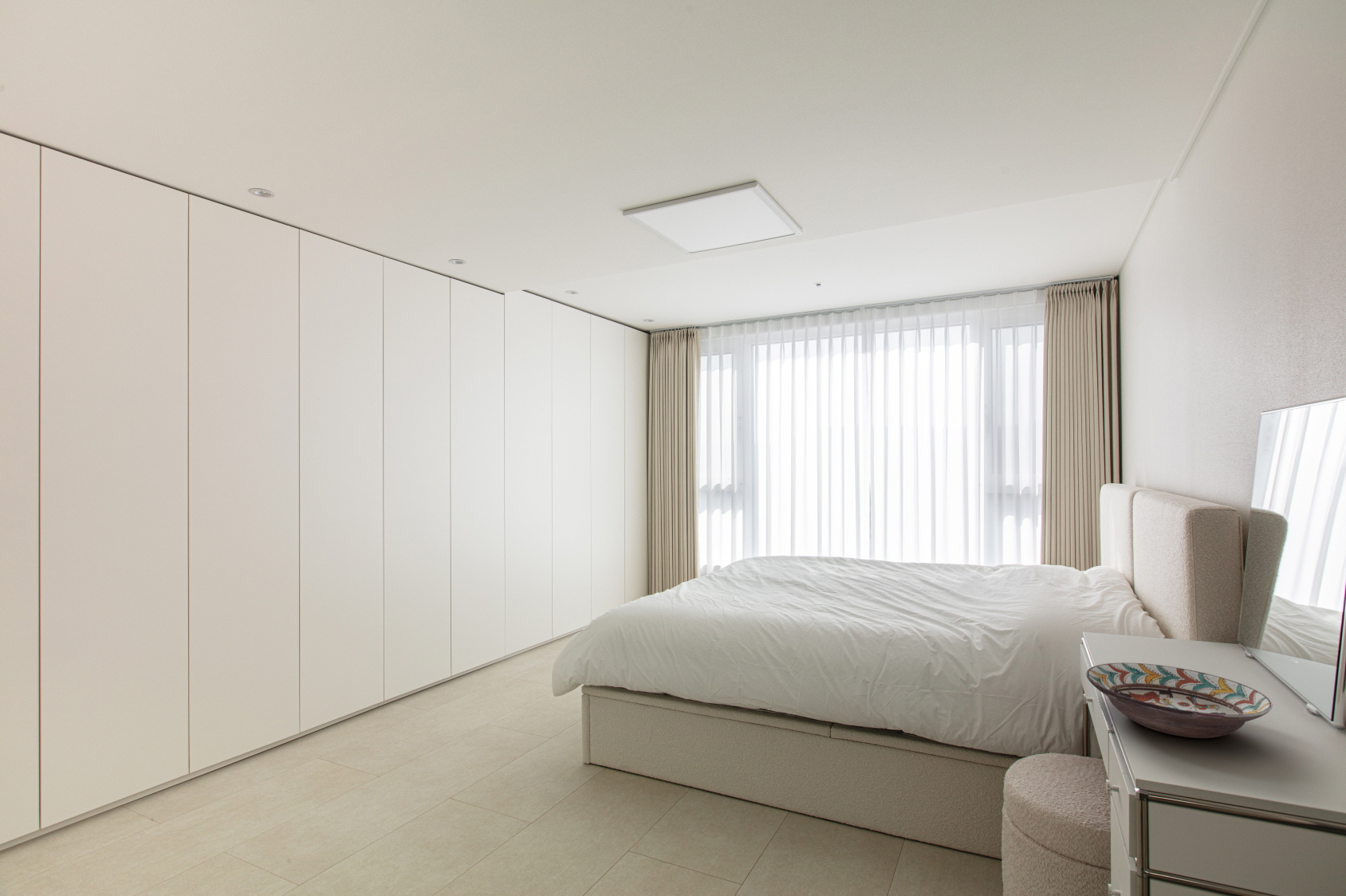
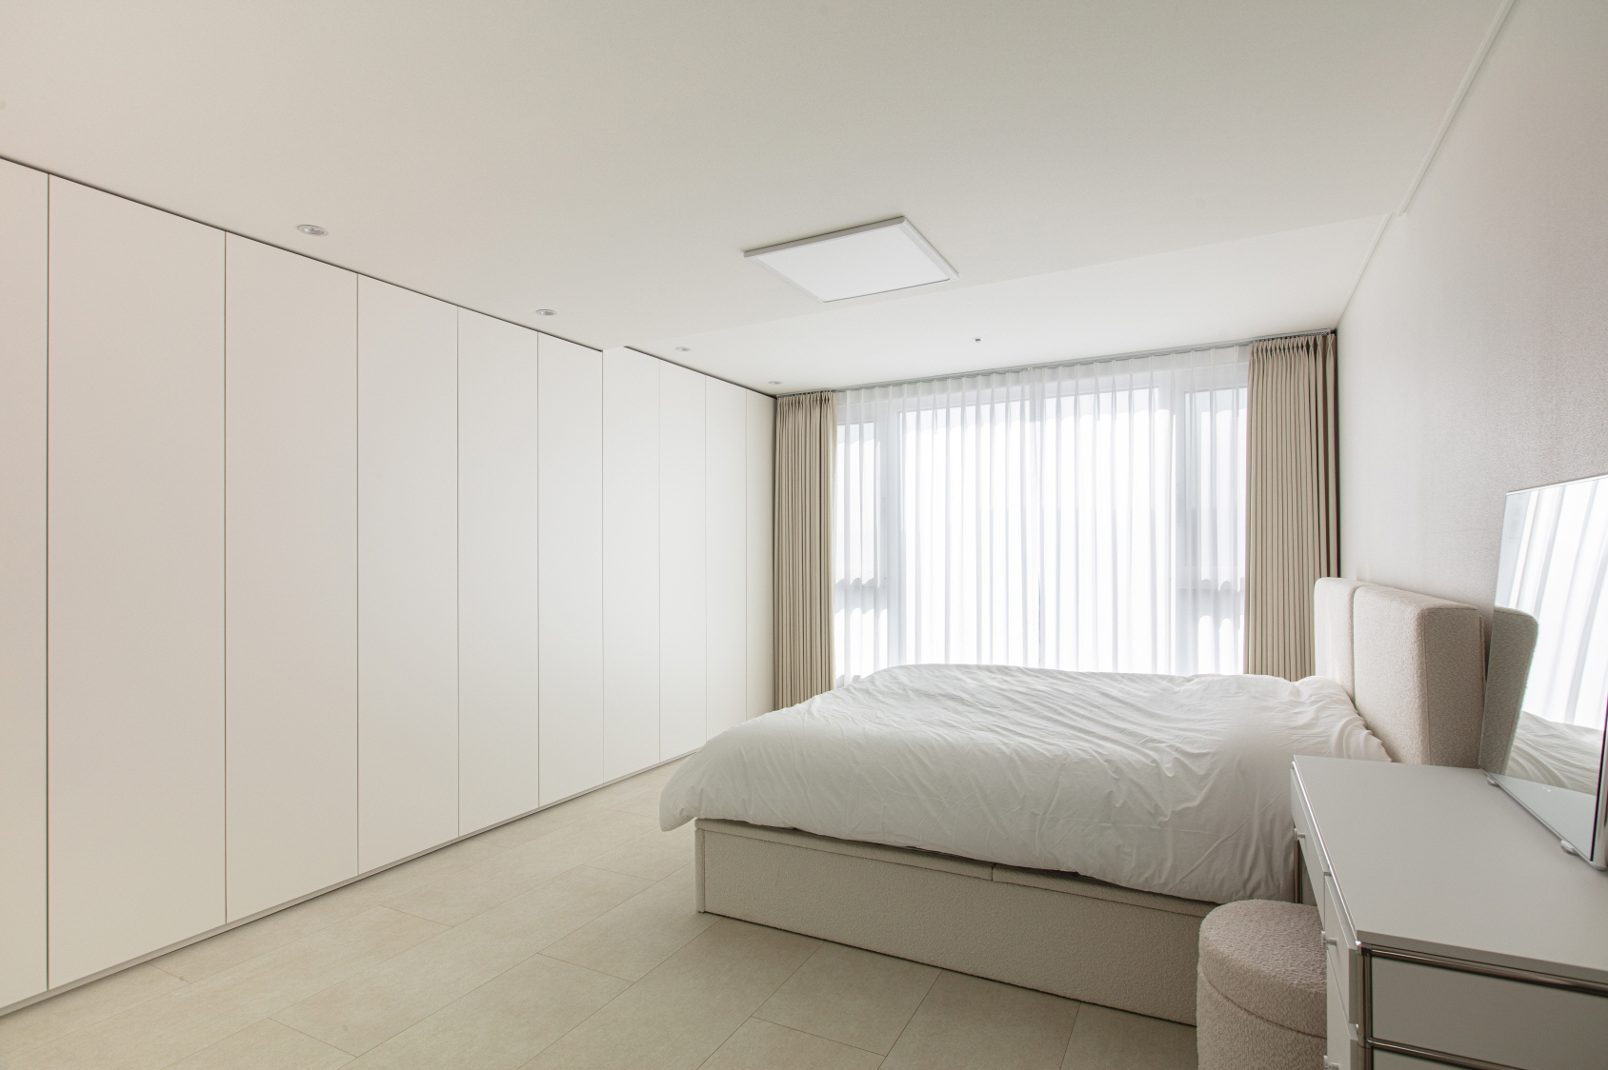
- decorative bowl (1173, 704)
